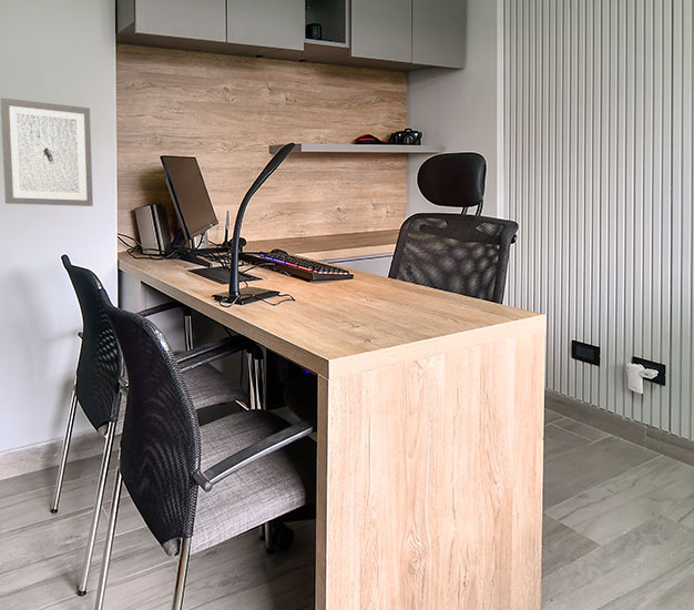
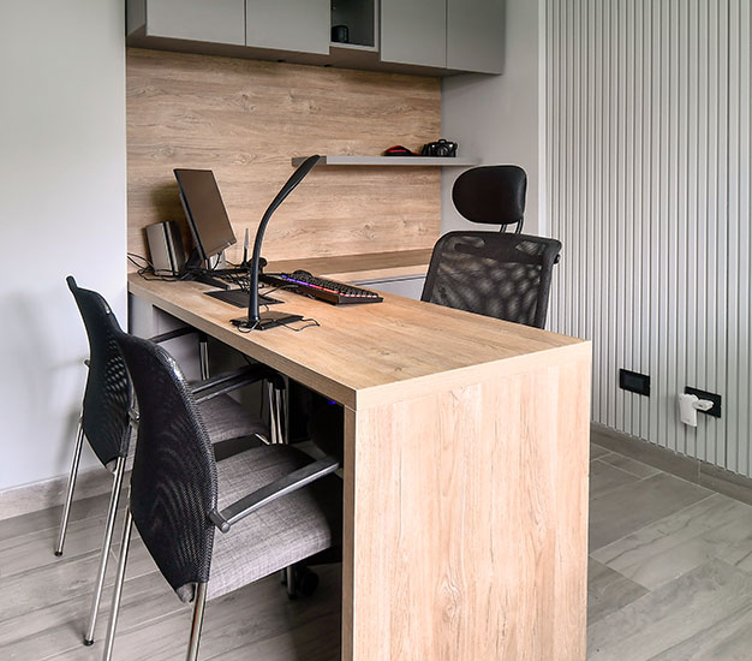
- wall art (48, 154)
